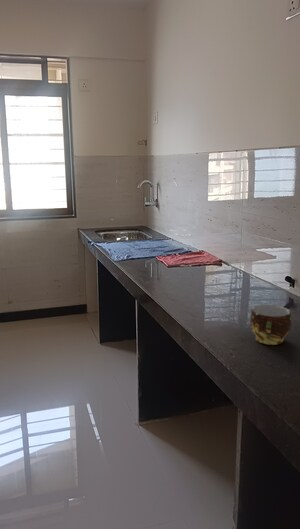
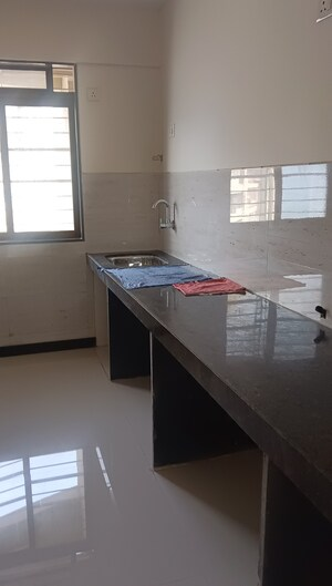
- cup (271, 326)
